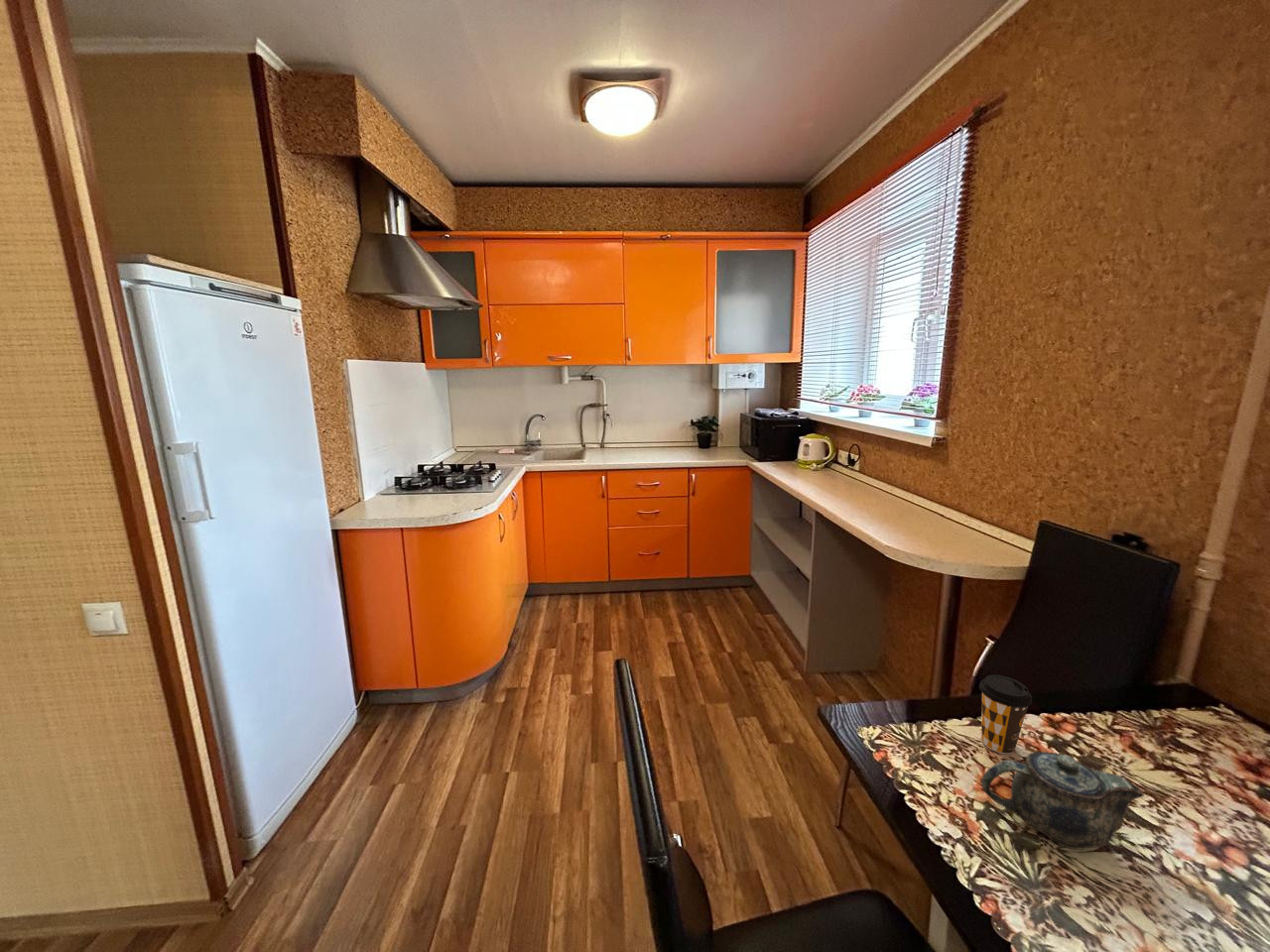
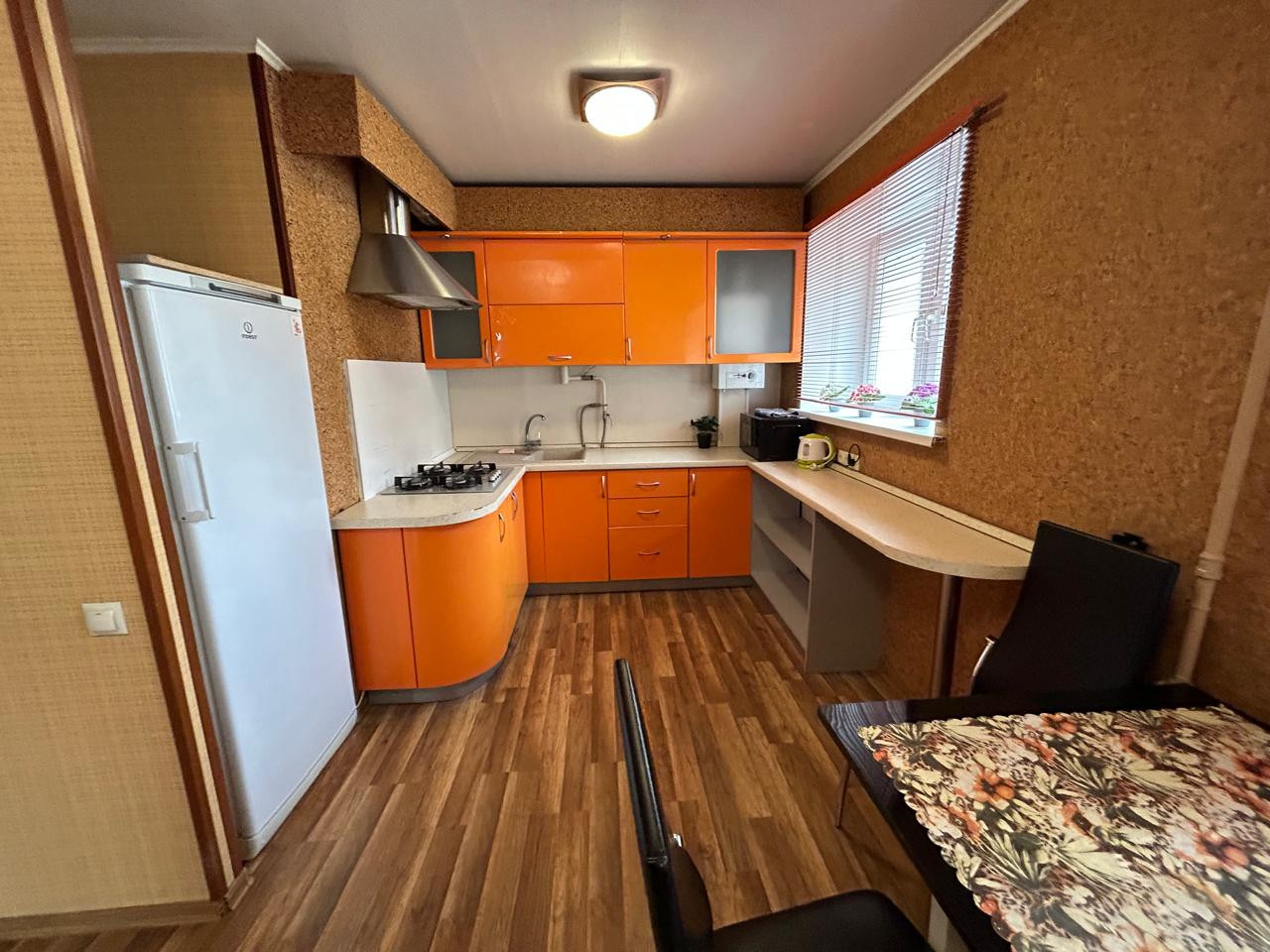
- chinaware (1058, 791)
- coffee cup (1001, 714)
